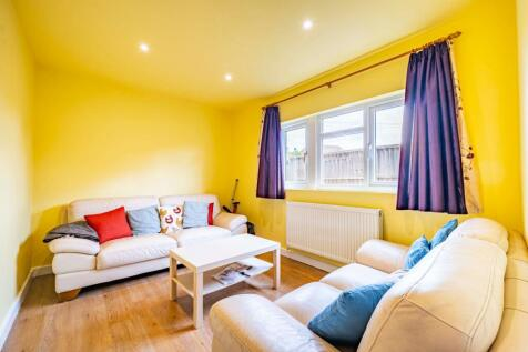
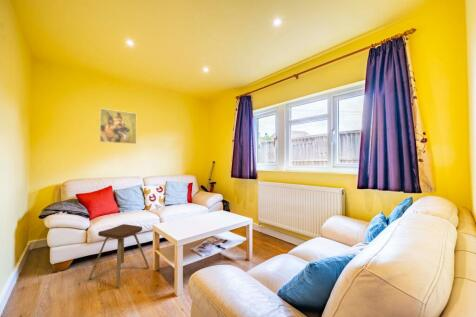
+ music stool (120, 251)
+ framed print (118, 127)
